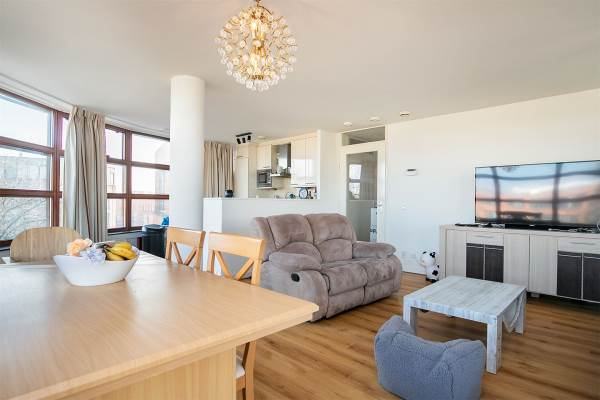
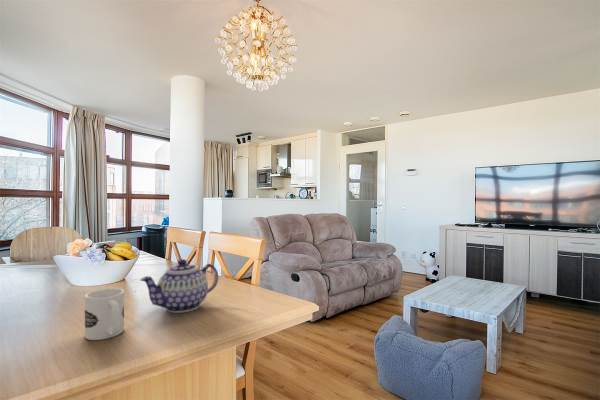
+ mug (107, 314)
+ teapot (182, 283)
